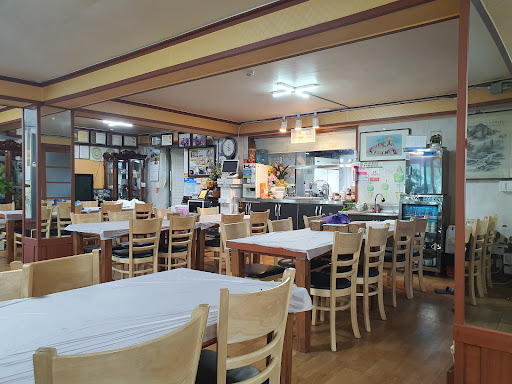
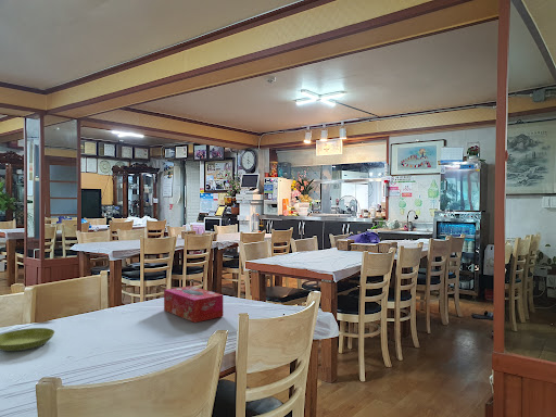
+ tissue box (192, 302)
+ saucer (23, 340)
